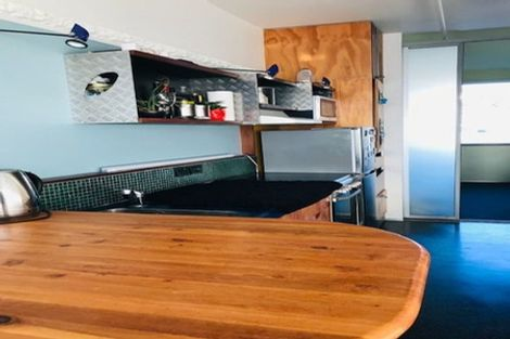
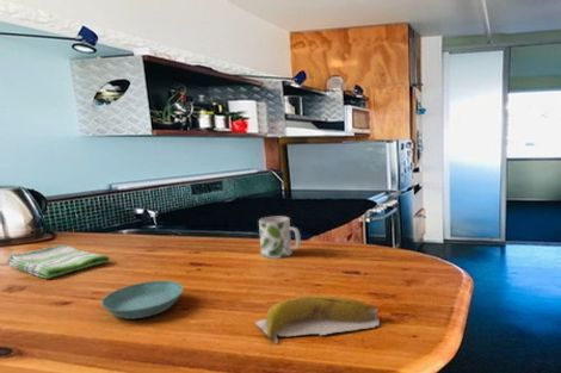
+ dish towel (57, 257)
+ banana (312, 313)
+ saucer (143, 300)
+ mug (280, 237)
